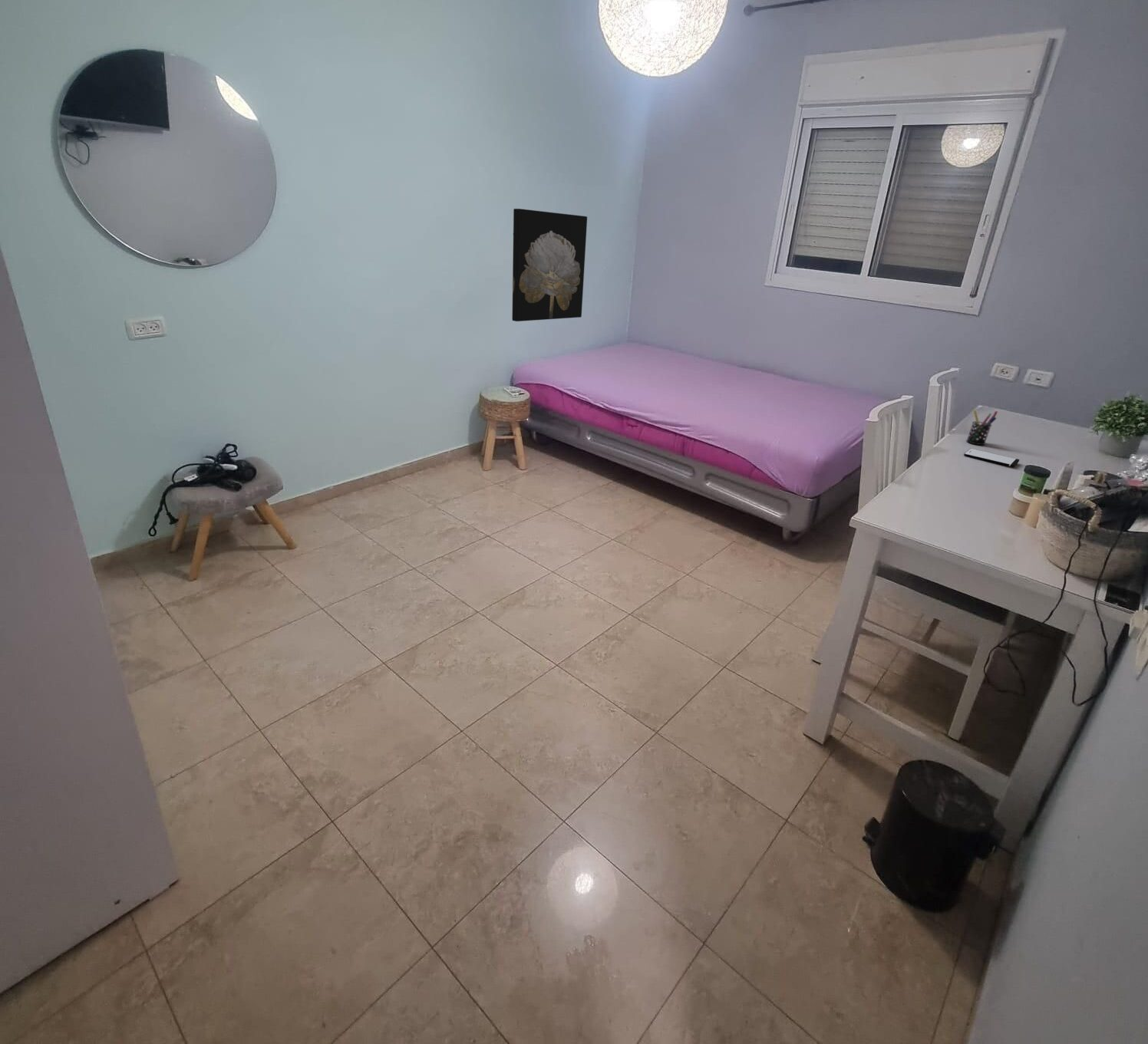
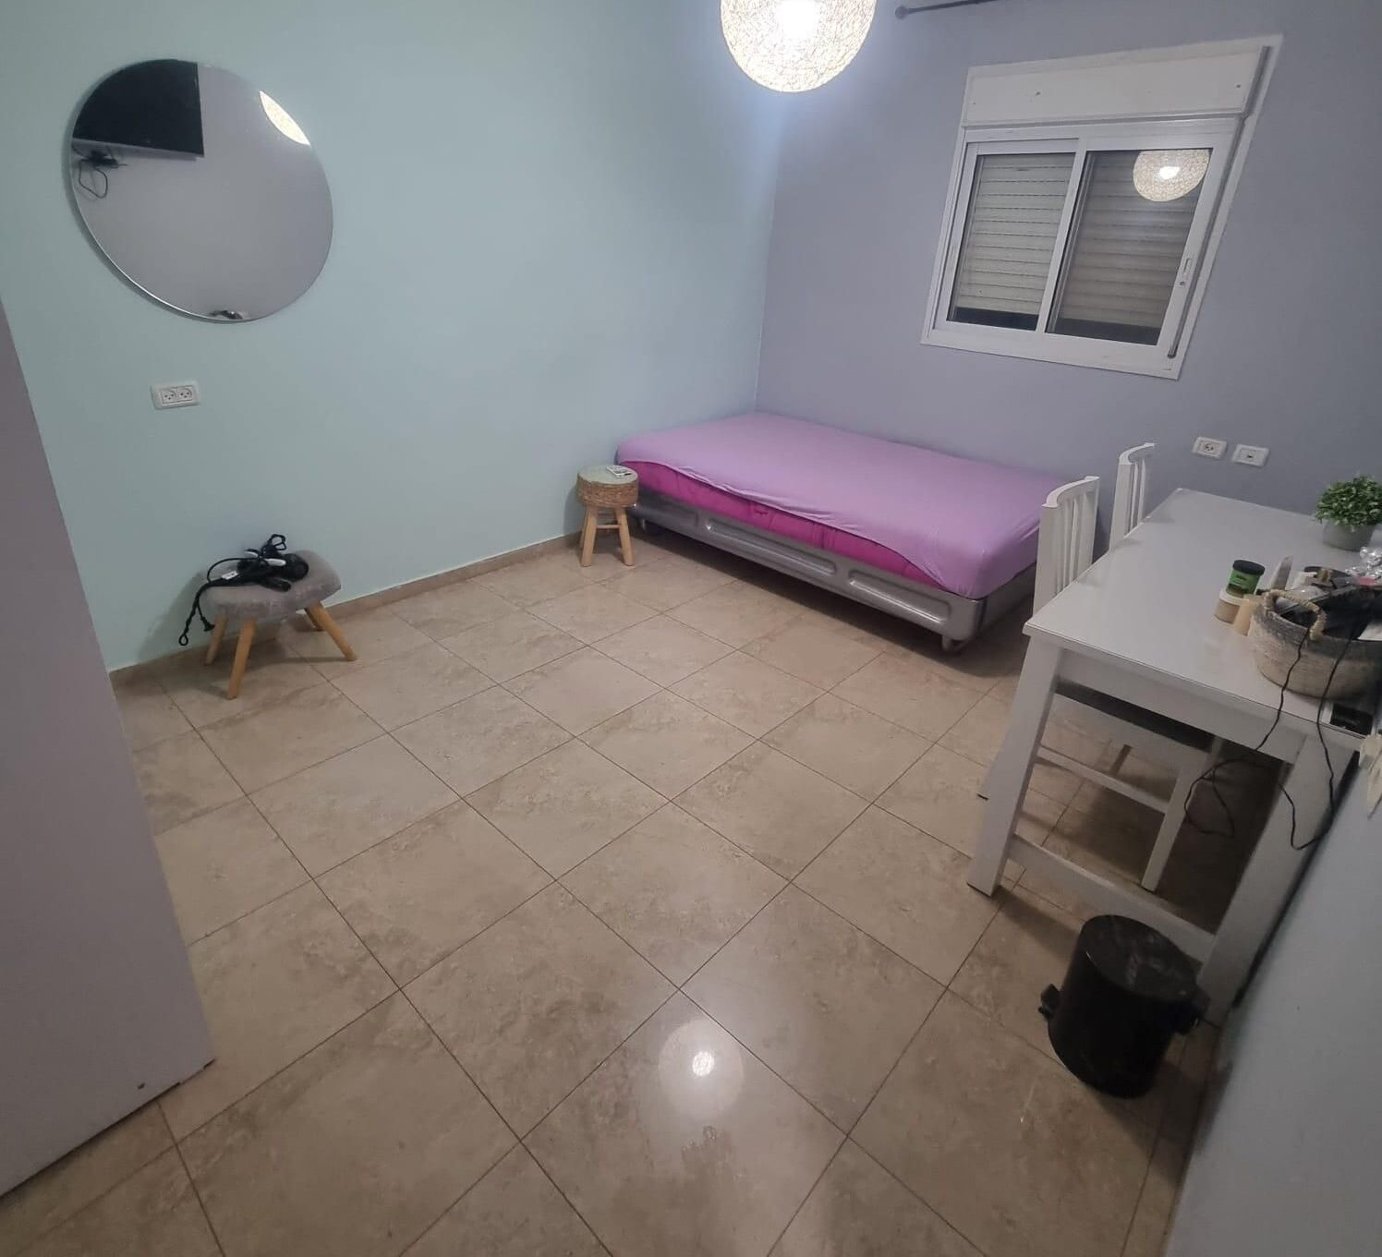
- wall art (549, 267)
- pen holder (983, 426)
- smartphone (991, 457)
